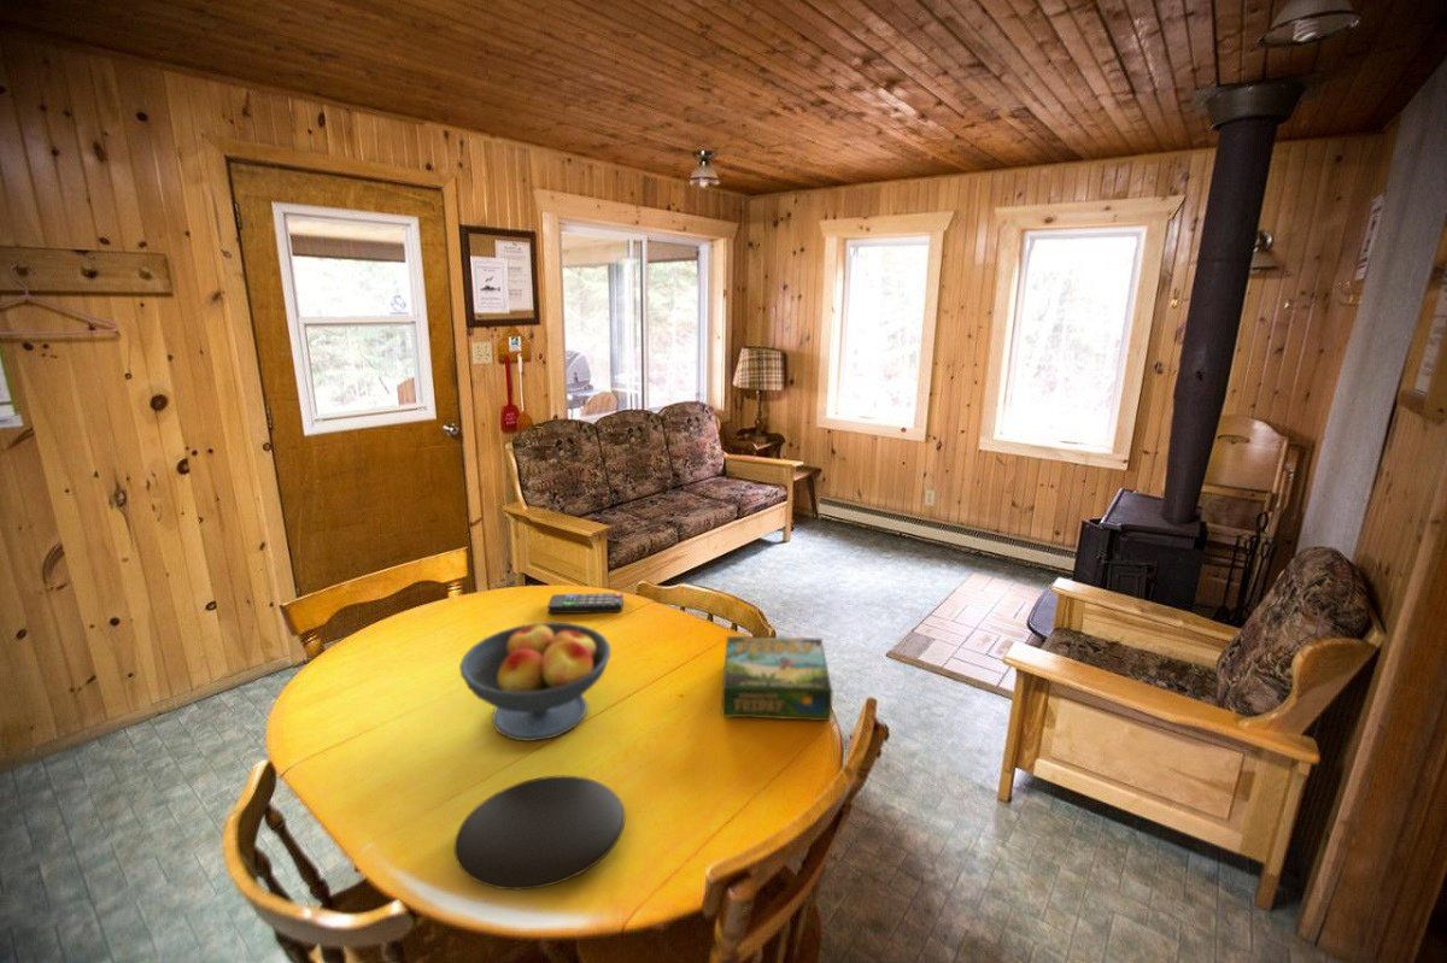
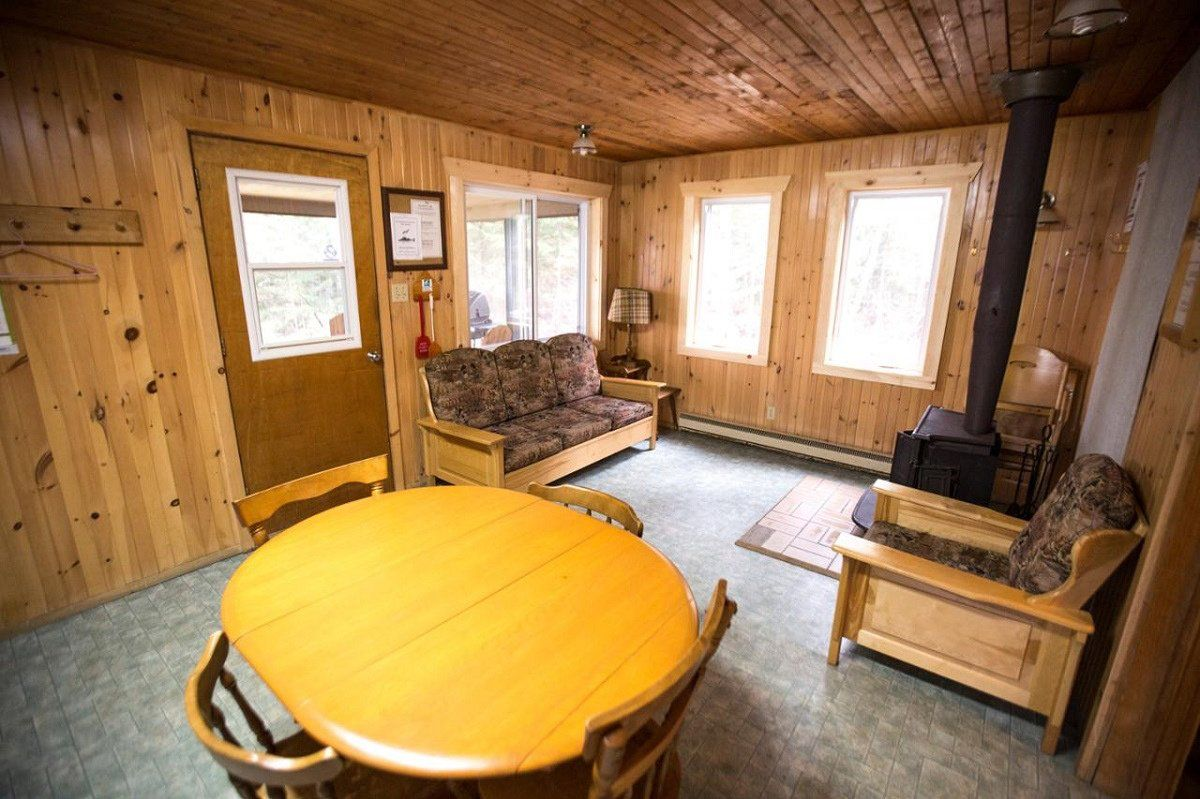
- fruit bowl (538, 674)
- remote control (586, 601)
- board game (774, 675)
- plate (541, 827)
